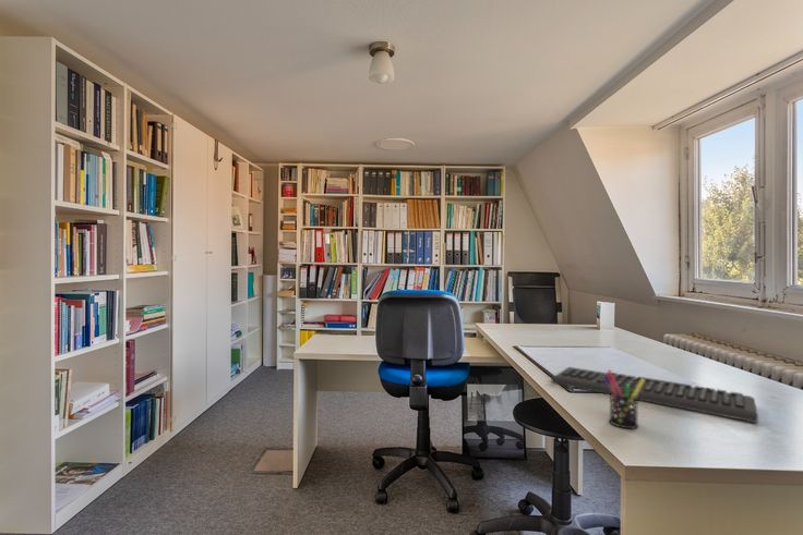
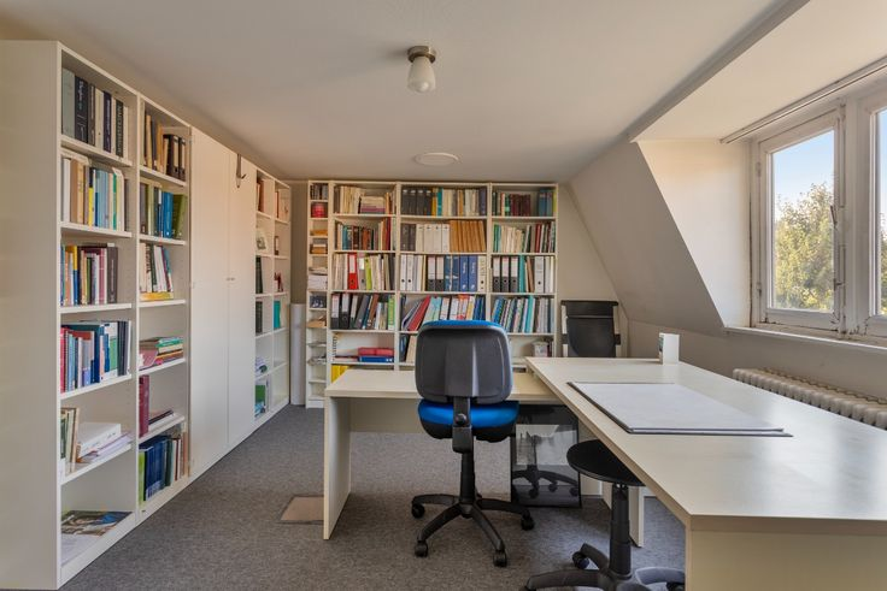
- keyboard (645, 387)
- pen holder (622, 398)
